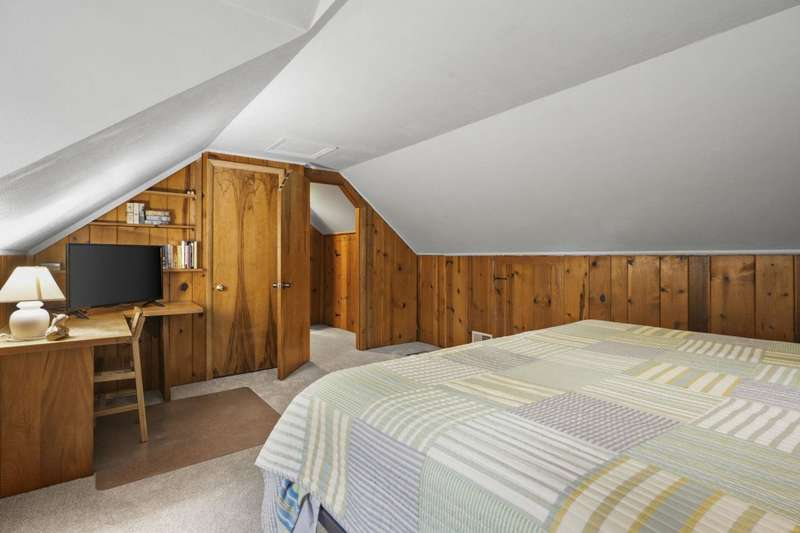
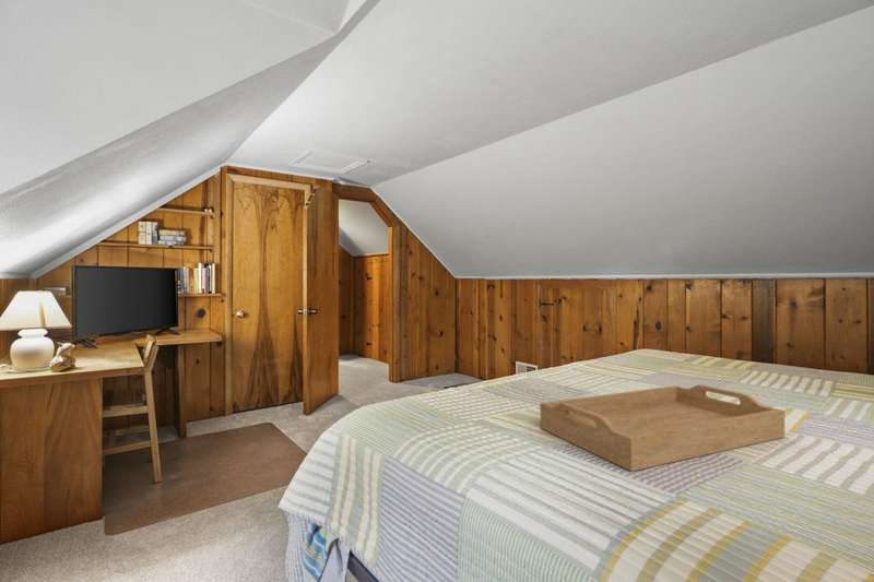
+ serving tray (658, 415)
